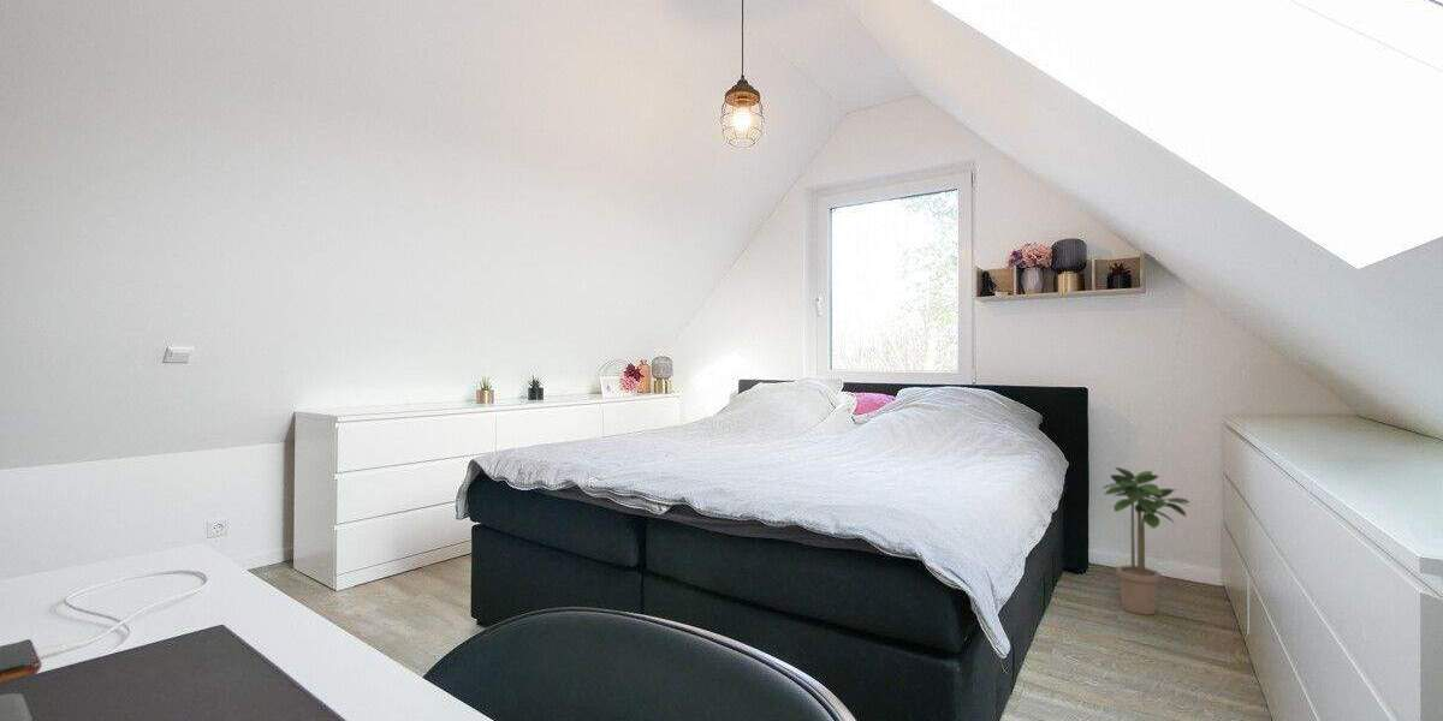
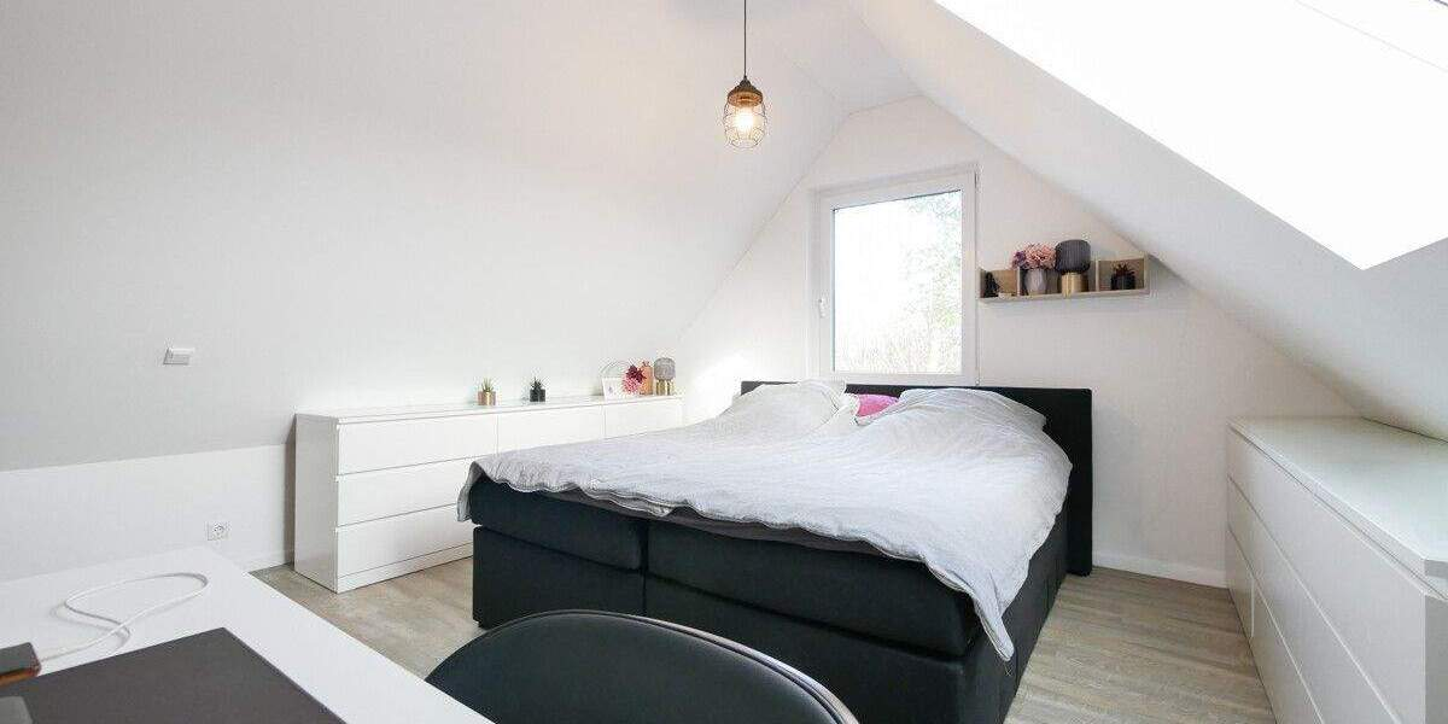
- potted plant (1144, 537)
